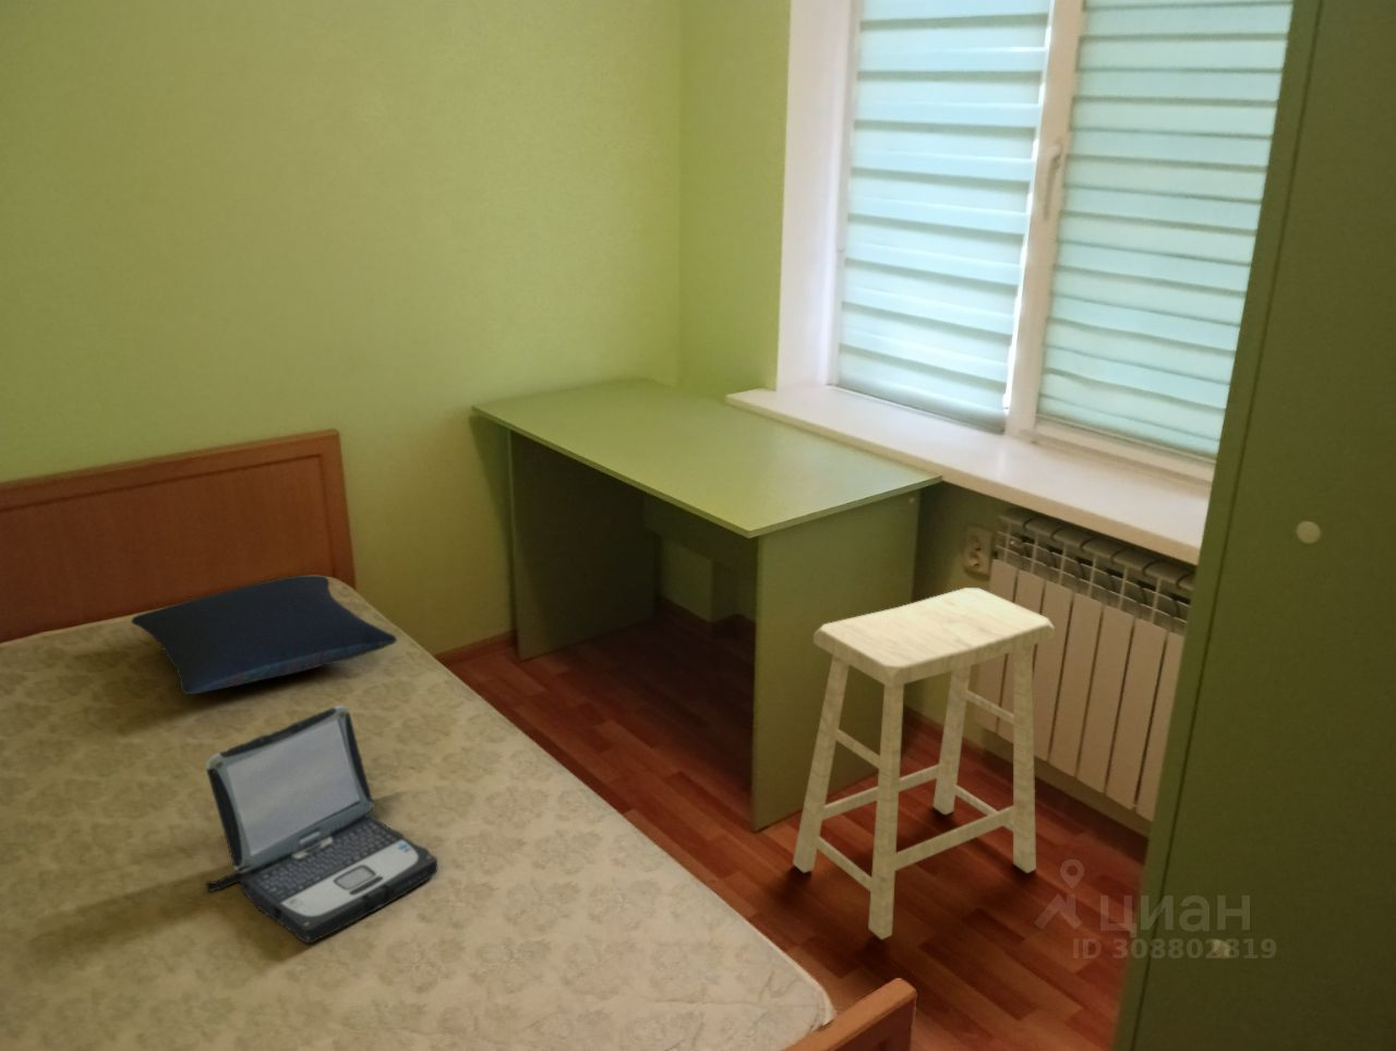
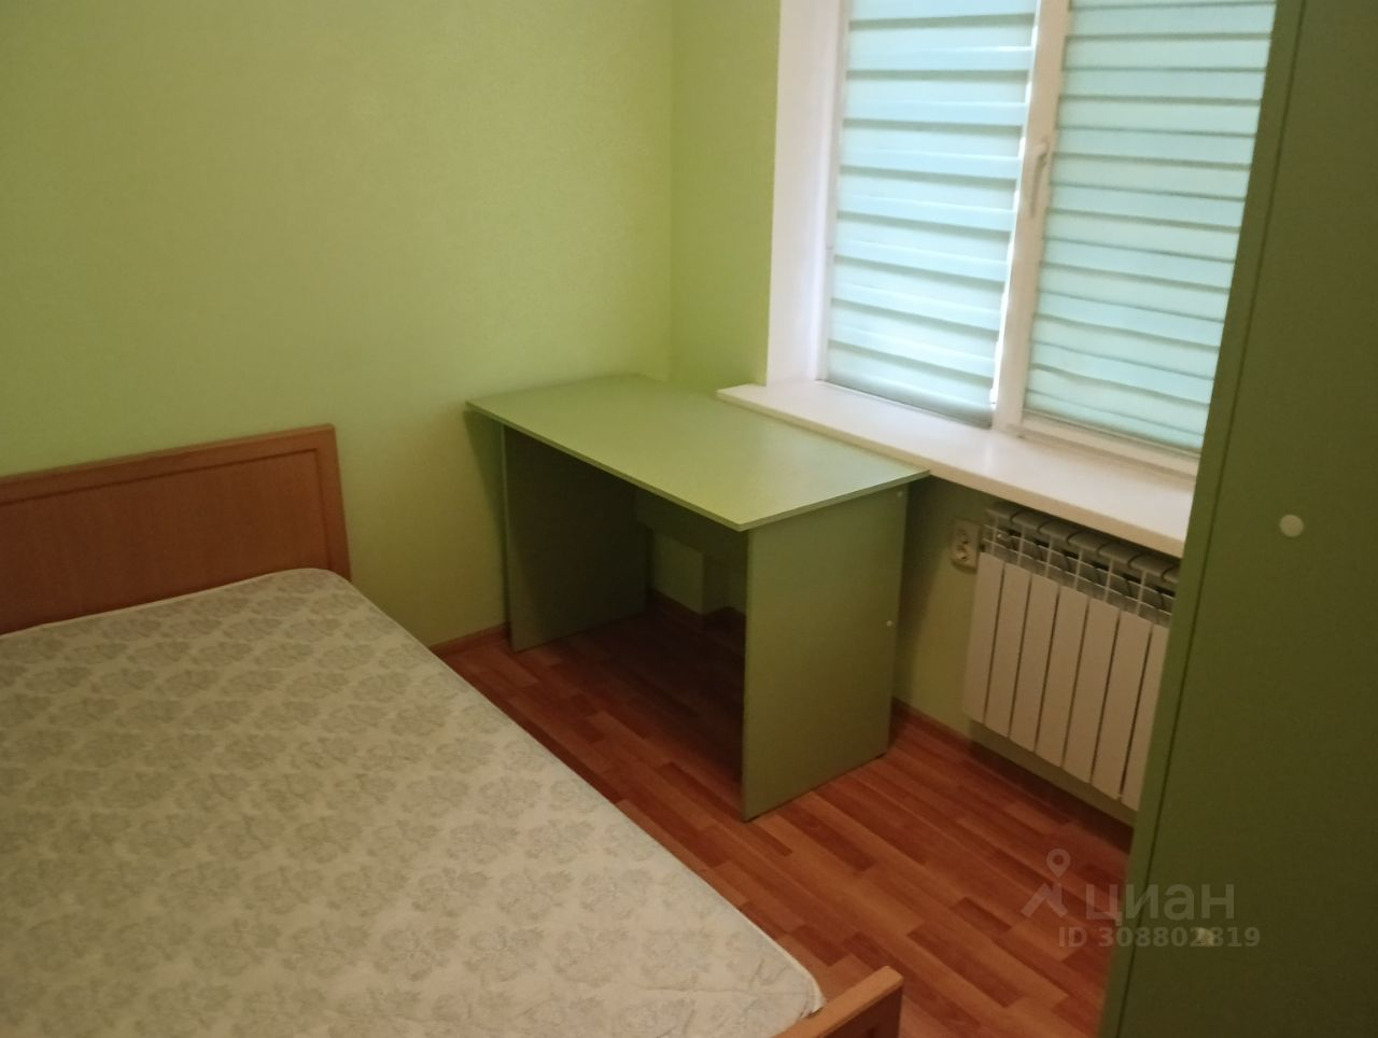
- pillow (262, 629)
- laptop (320, 816)
- stool (940, 752)
